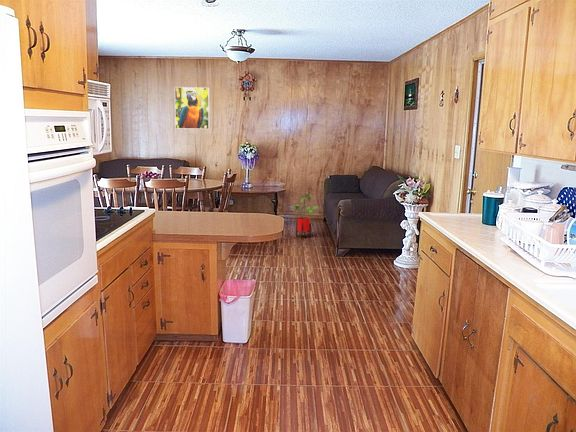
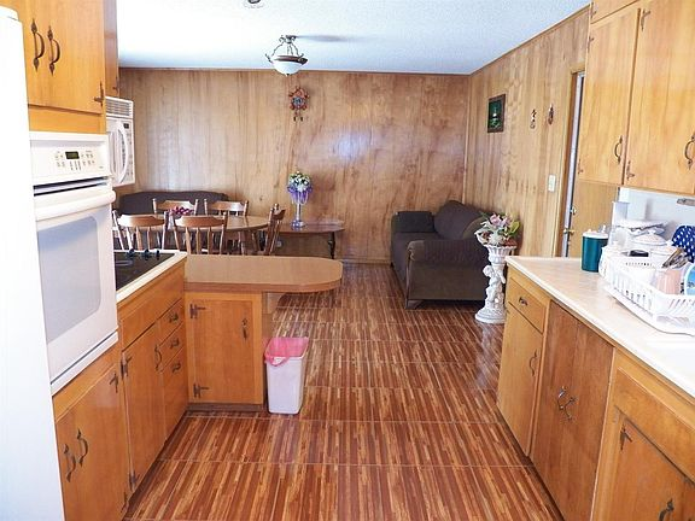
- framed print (192, 108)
- house plant (305, 217)
